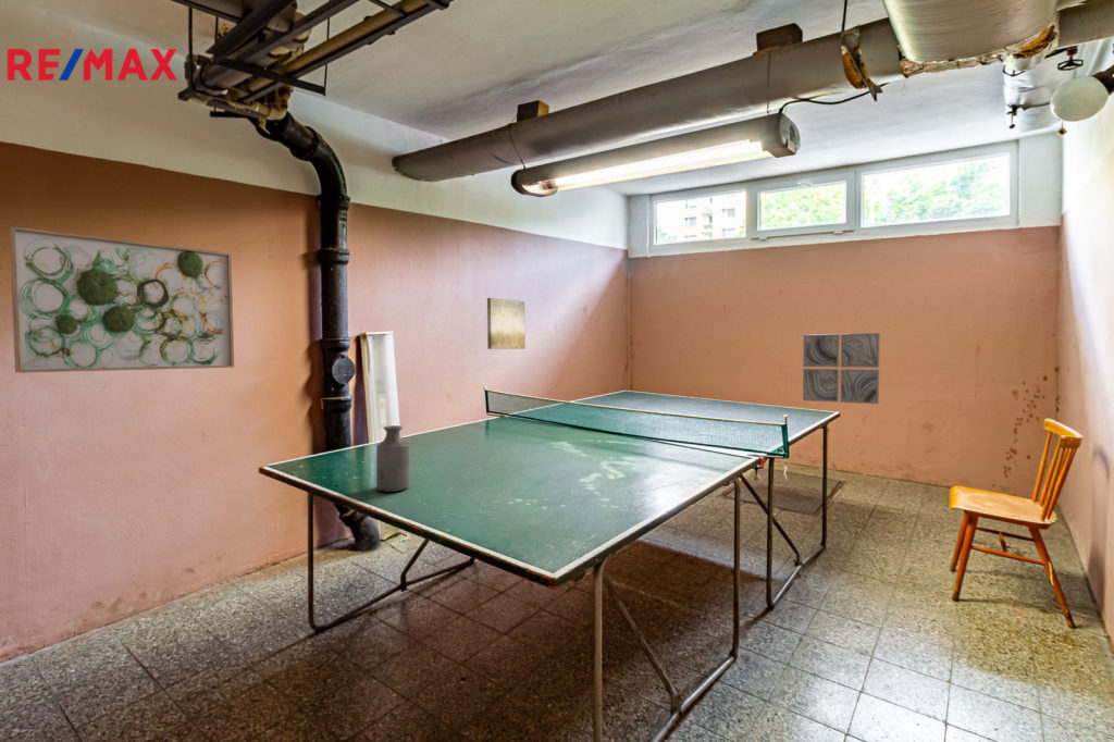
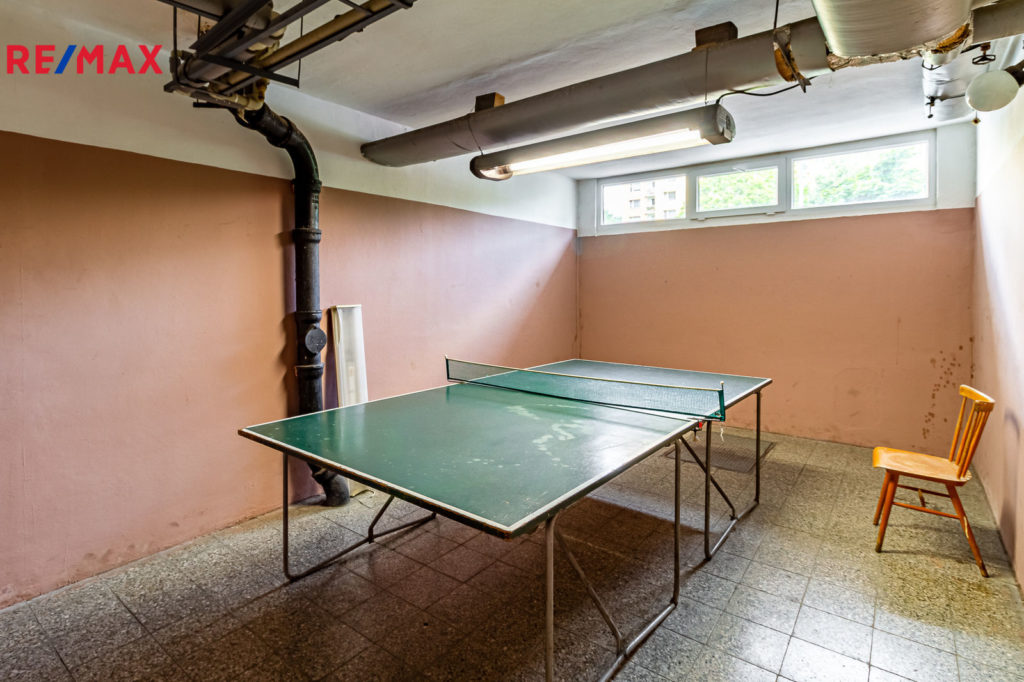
- wall art (841, 367)
- wall art (506, 324)
- bottle (393, 457)
- wall art (136, 306)
